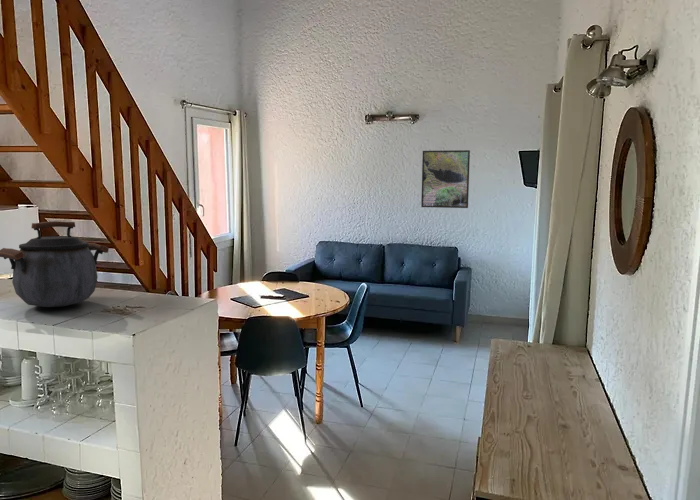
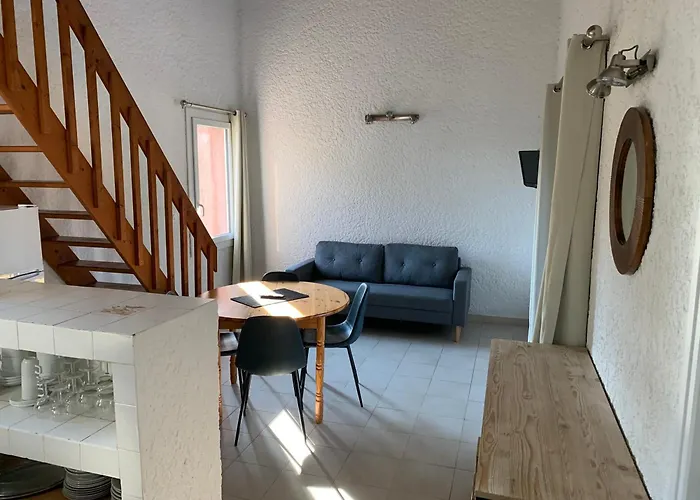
- kettle (55, 263)
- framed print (445, 179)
